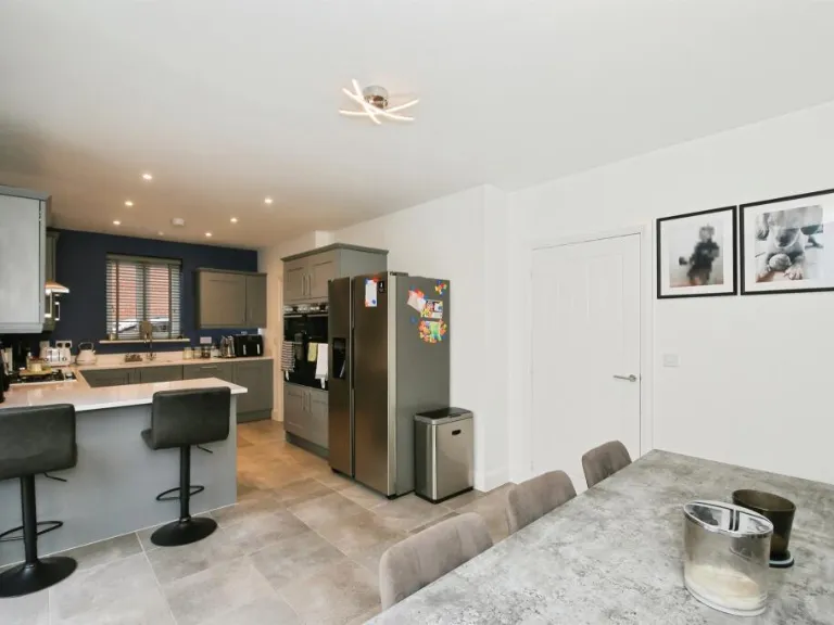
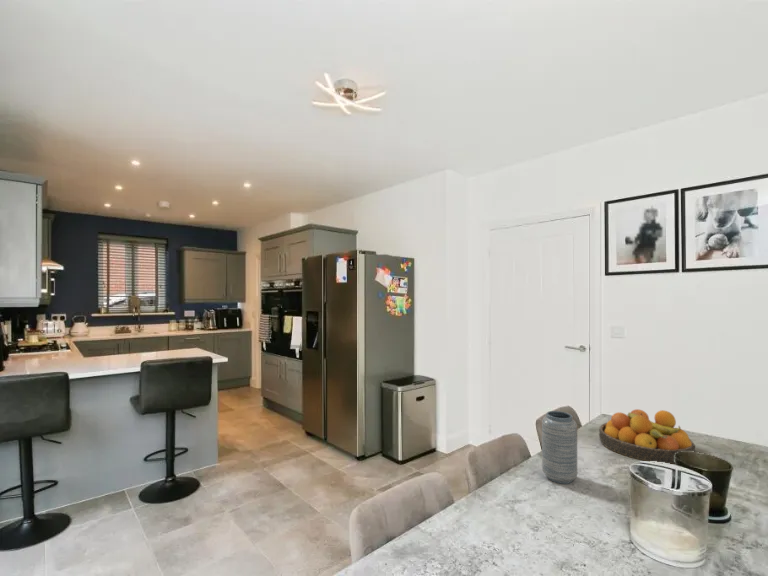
+ vase (559, 446)
+ fruit bowl (644, 429)
